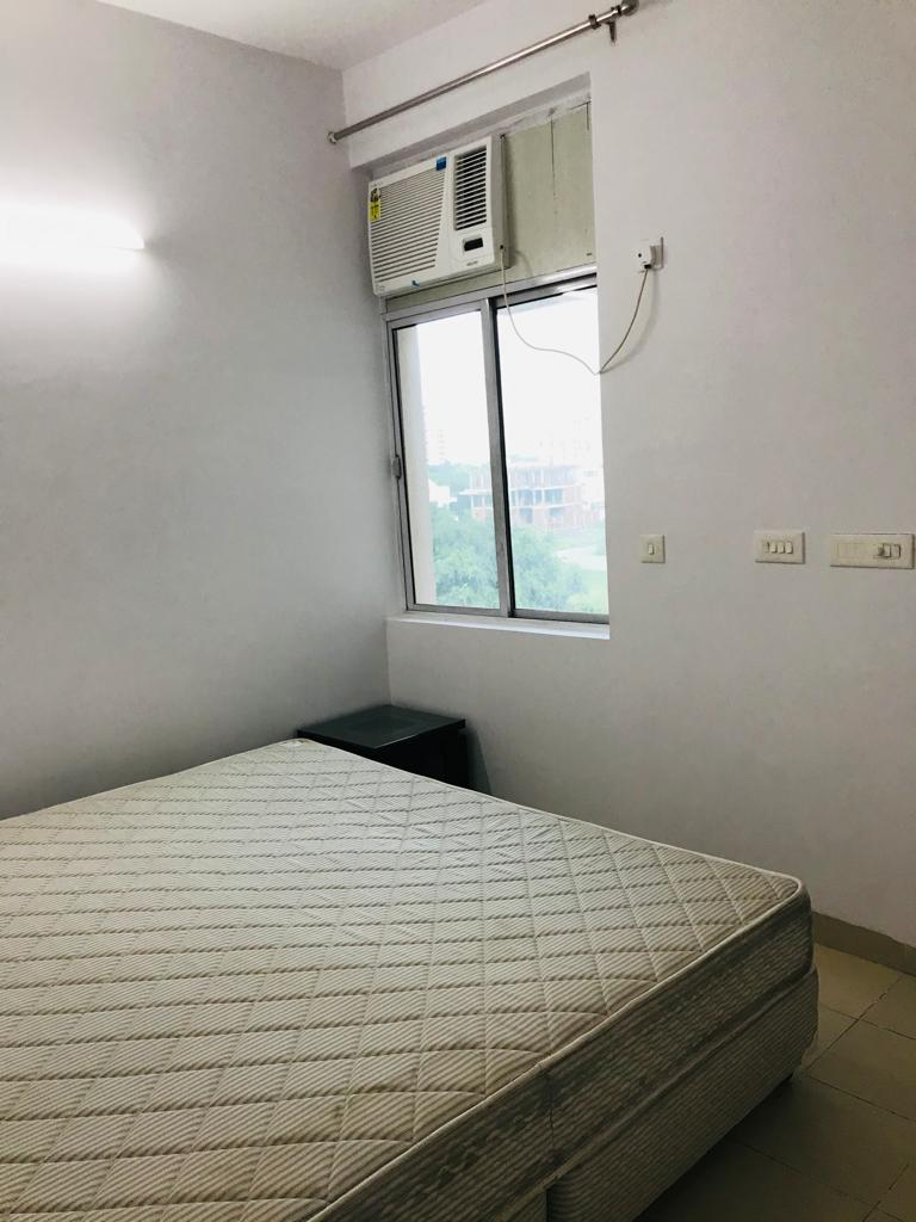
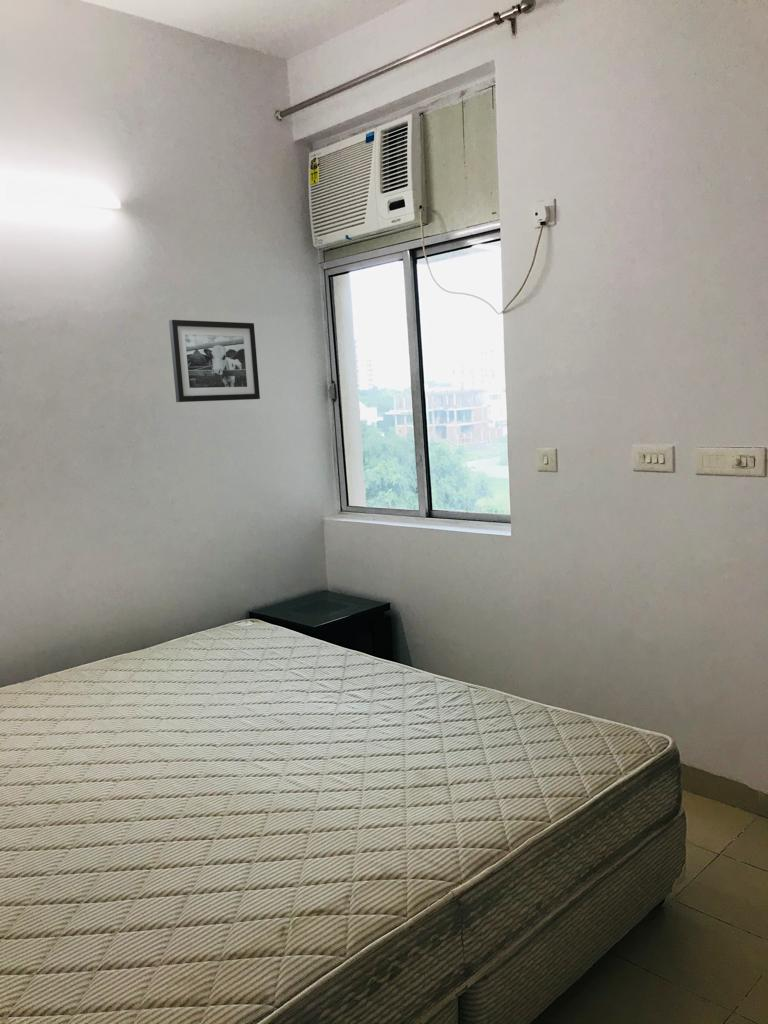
+ picture frame (216, 361)
